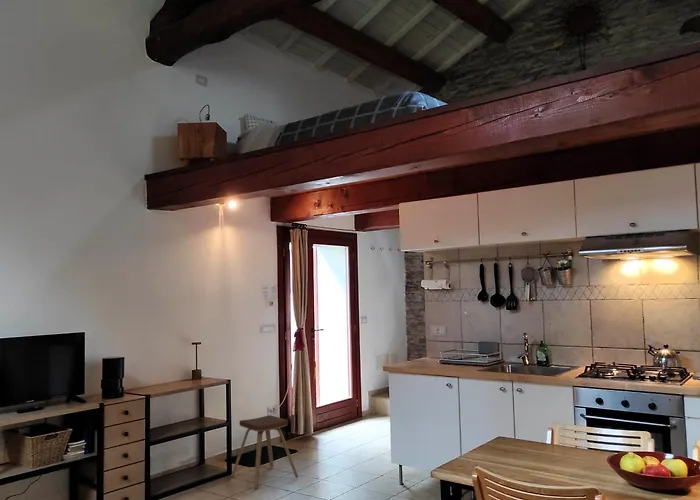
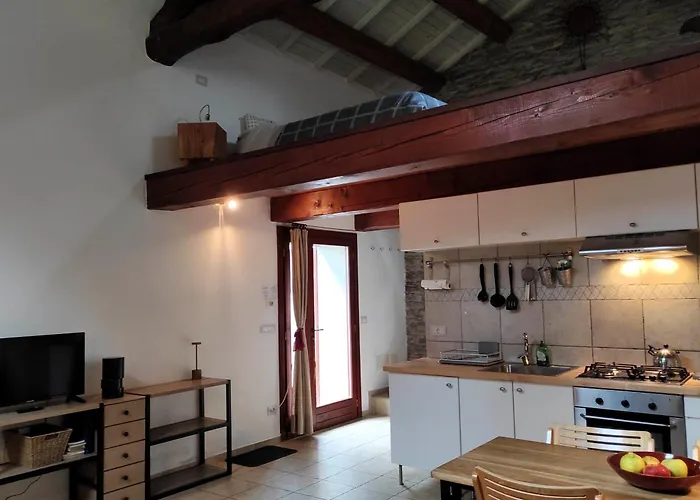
- music stool (260, 448)
